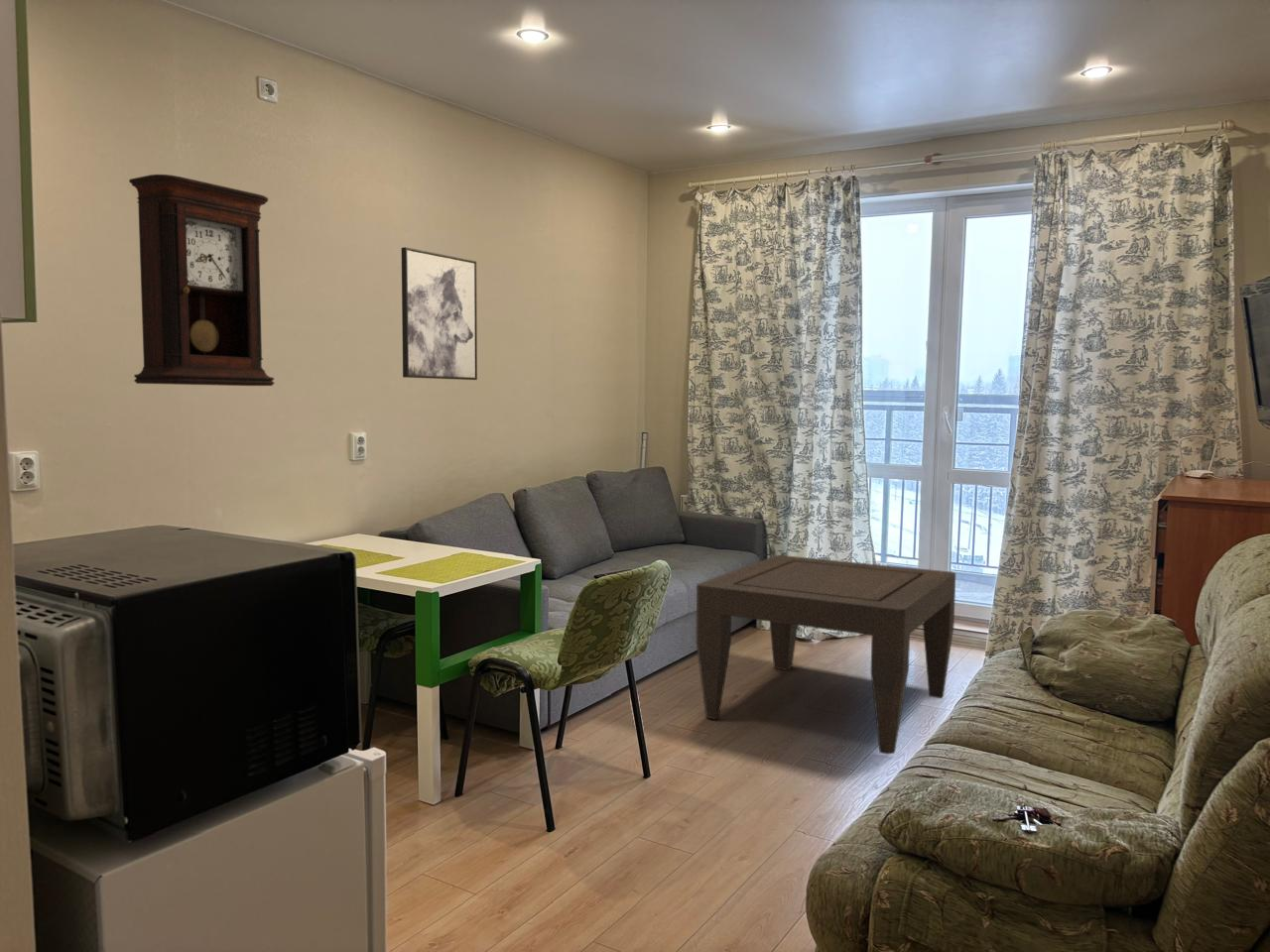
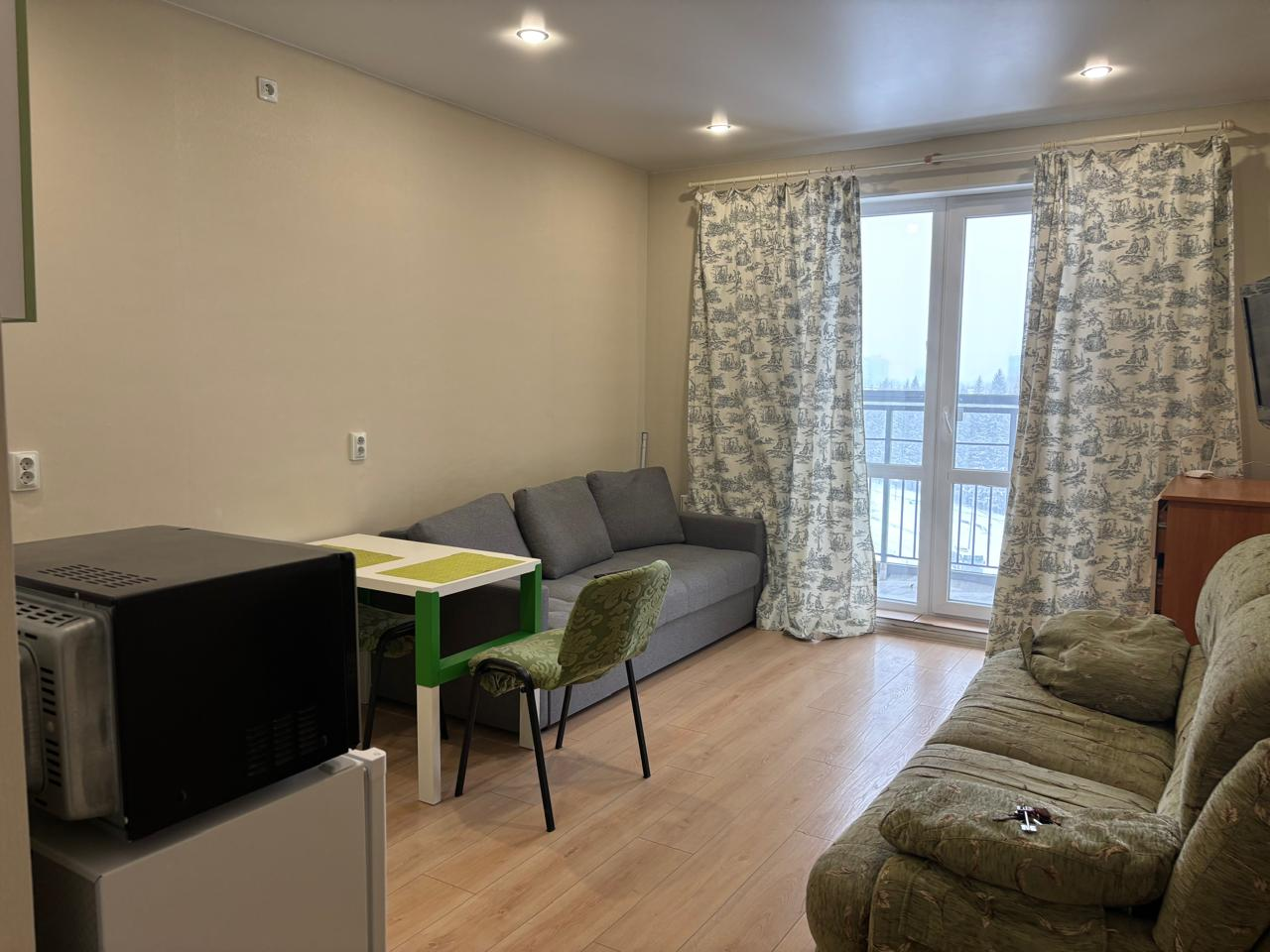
- coffee table (833, 630)
- wall art (441, 316)
- pendulum clock (208, 287)
